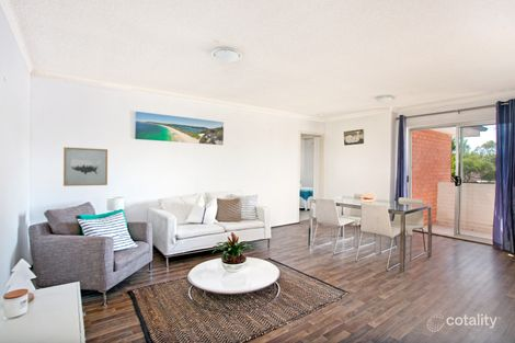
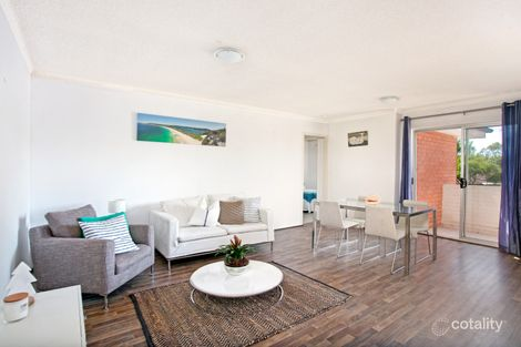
- wall art (85, 167)
